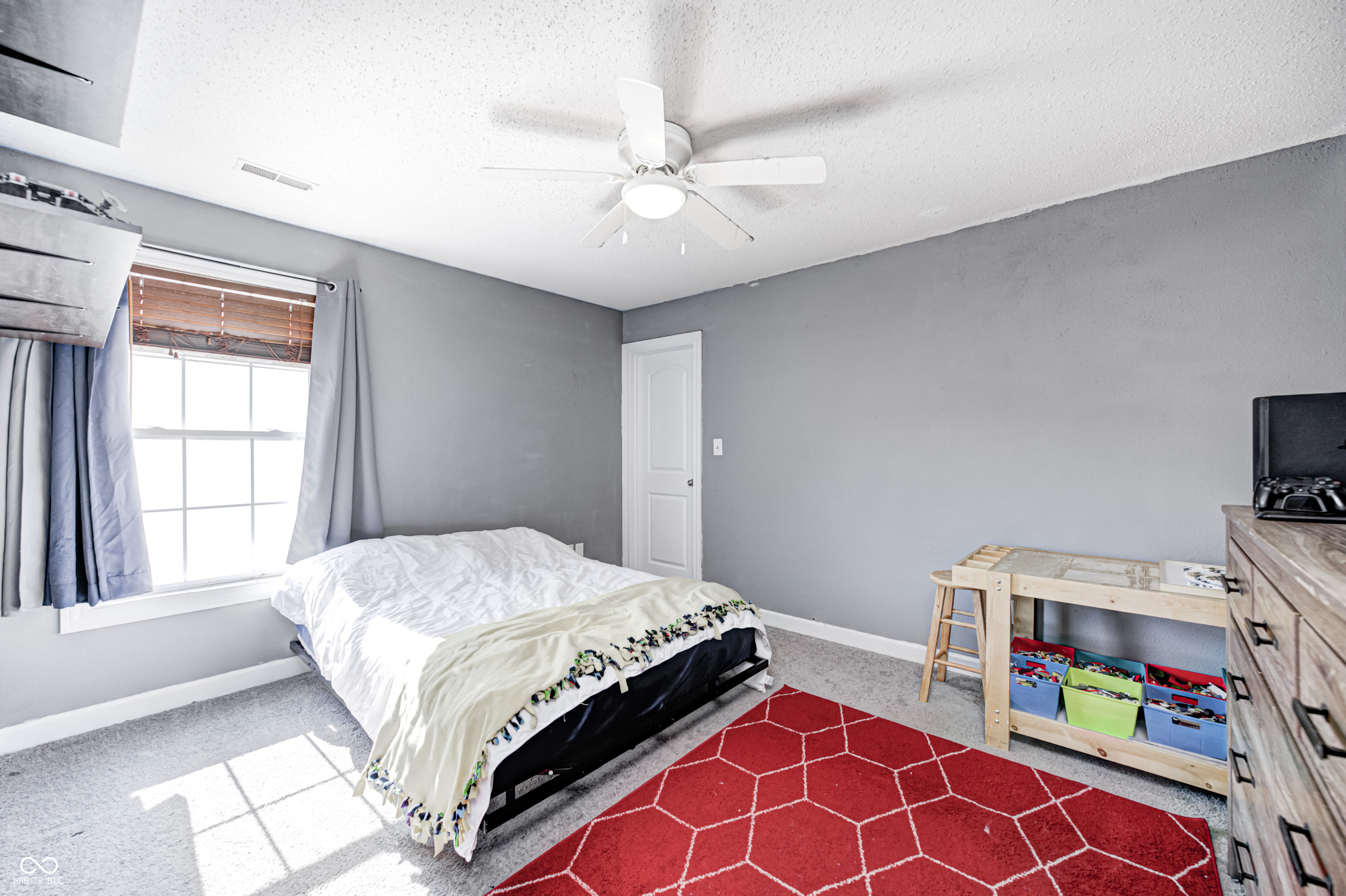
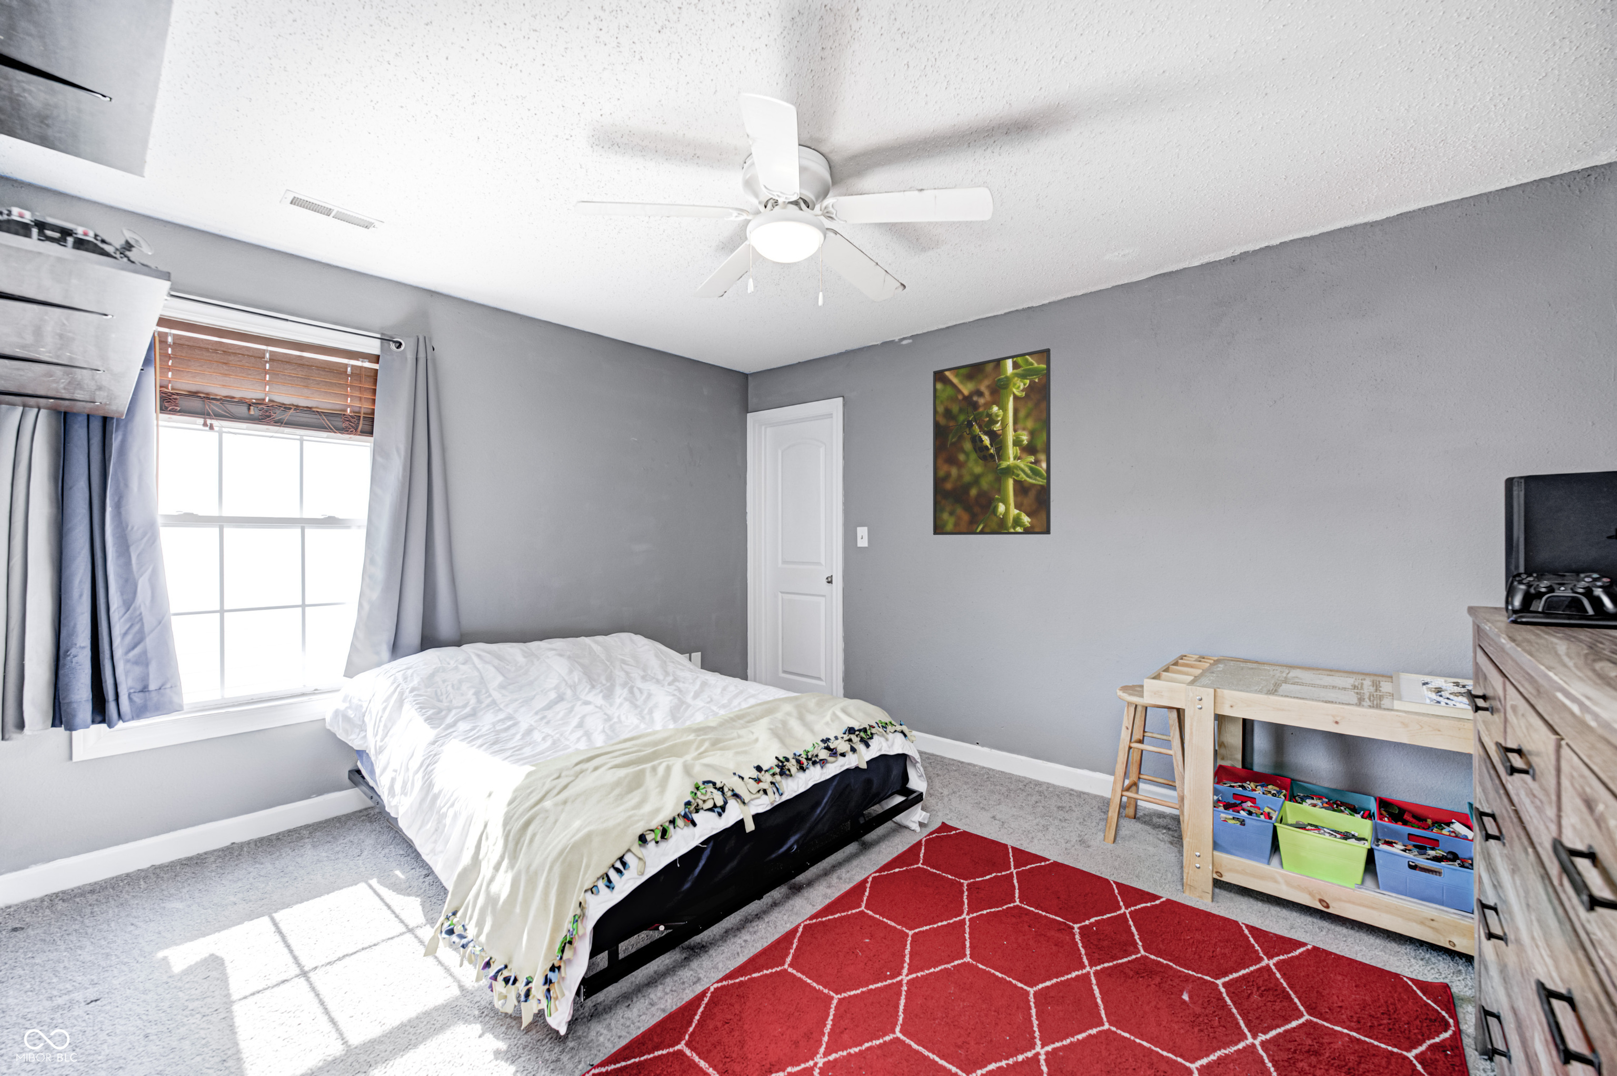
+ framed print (987, 448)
